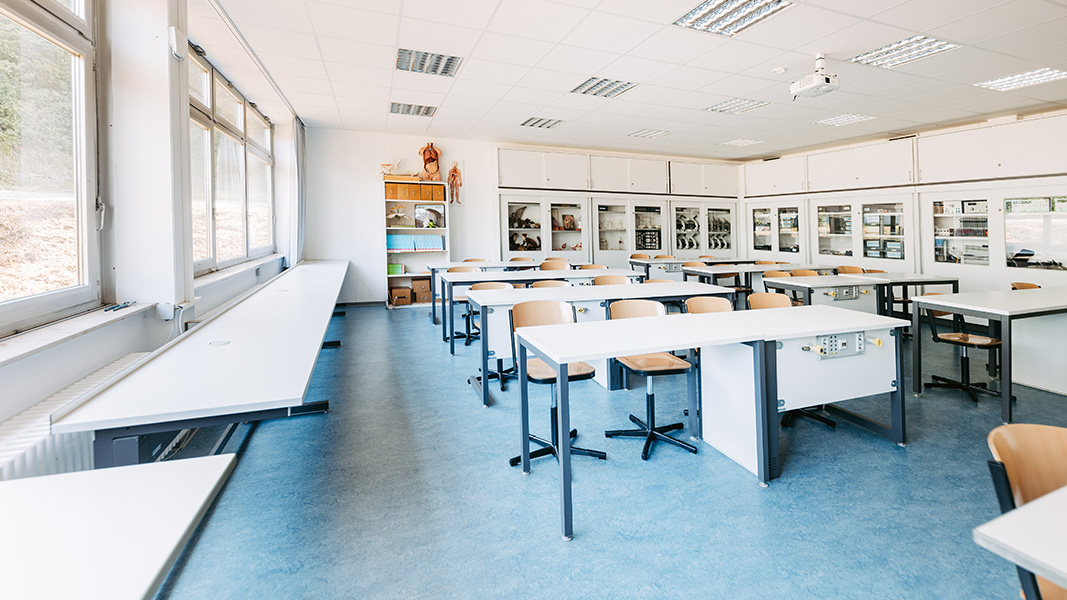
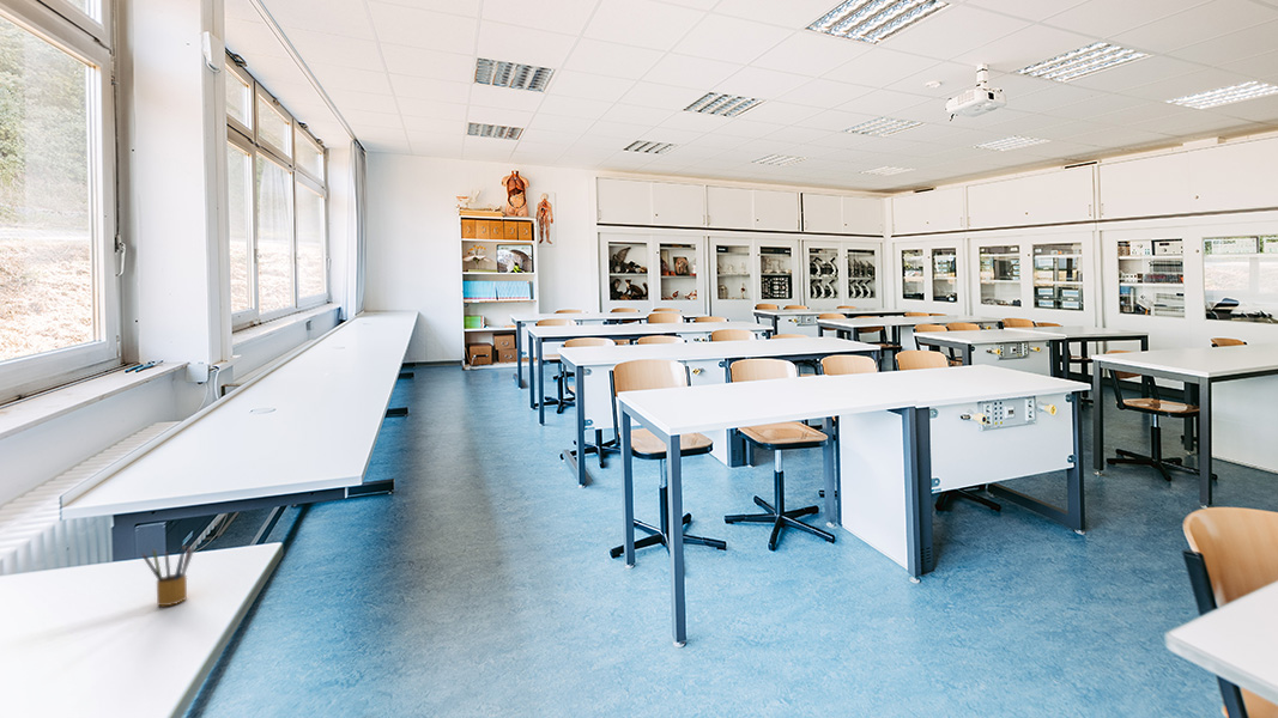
+ pencil box (169, 572)
